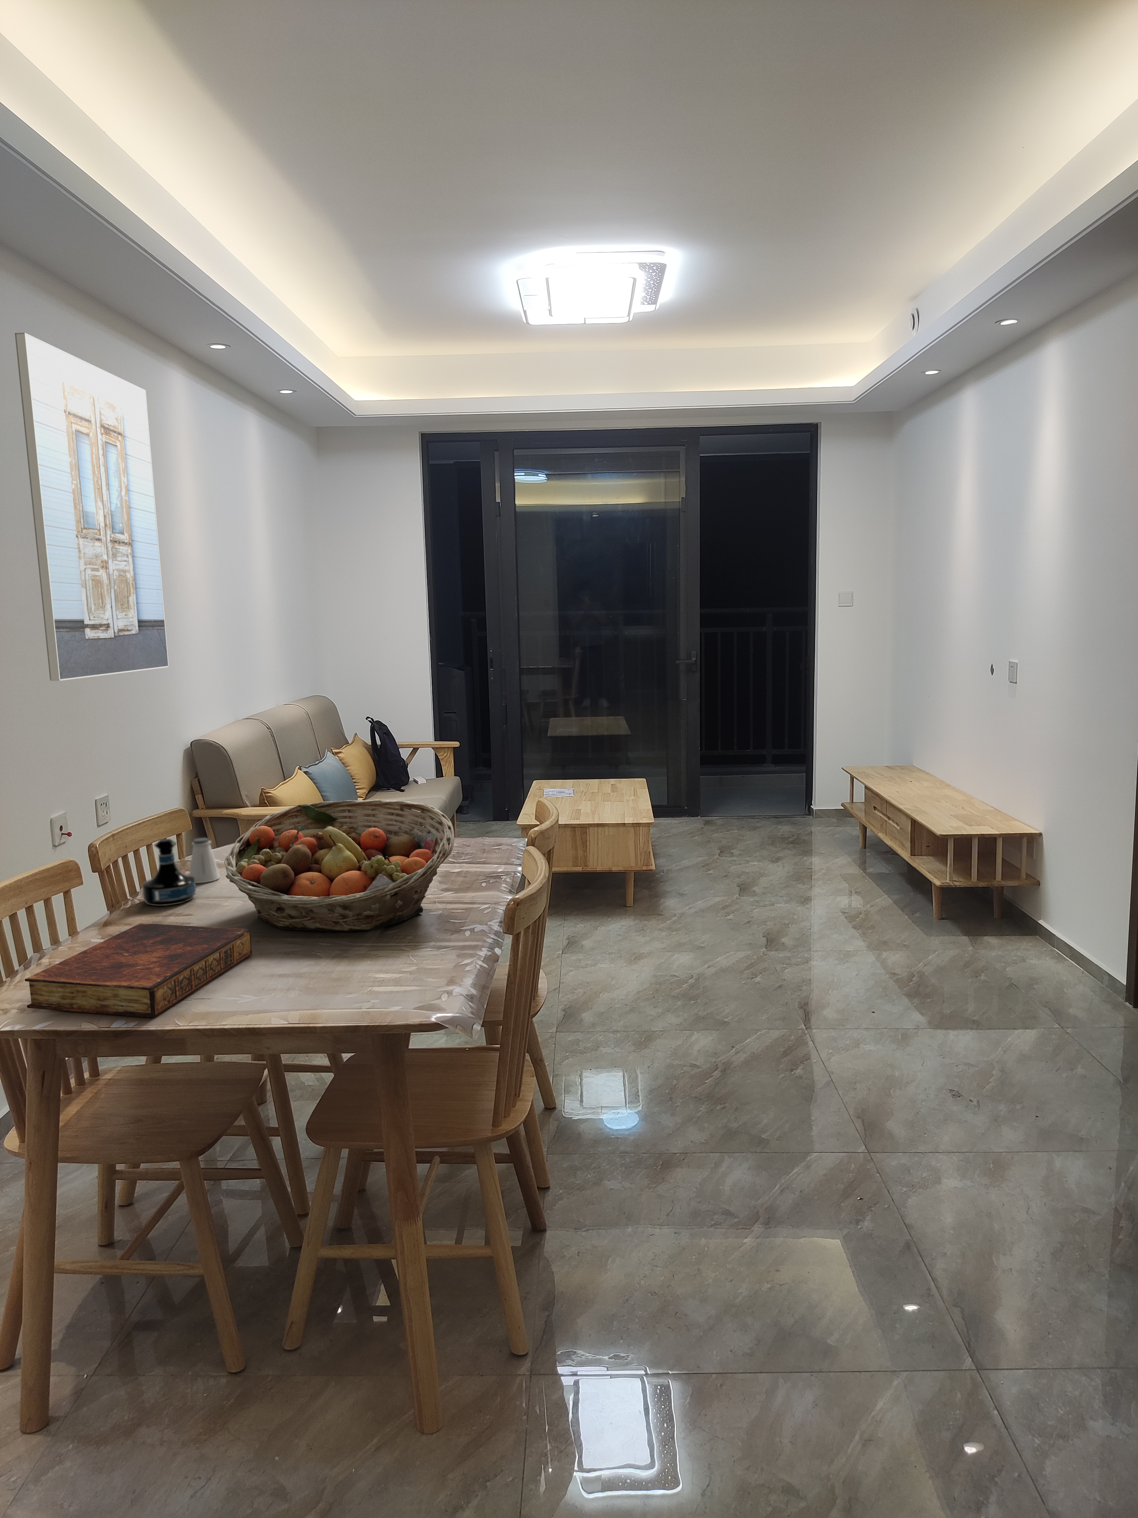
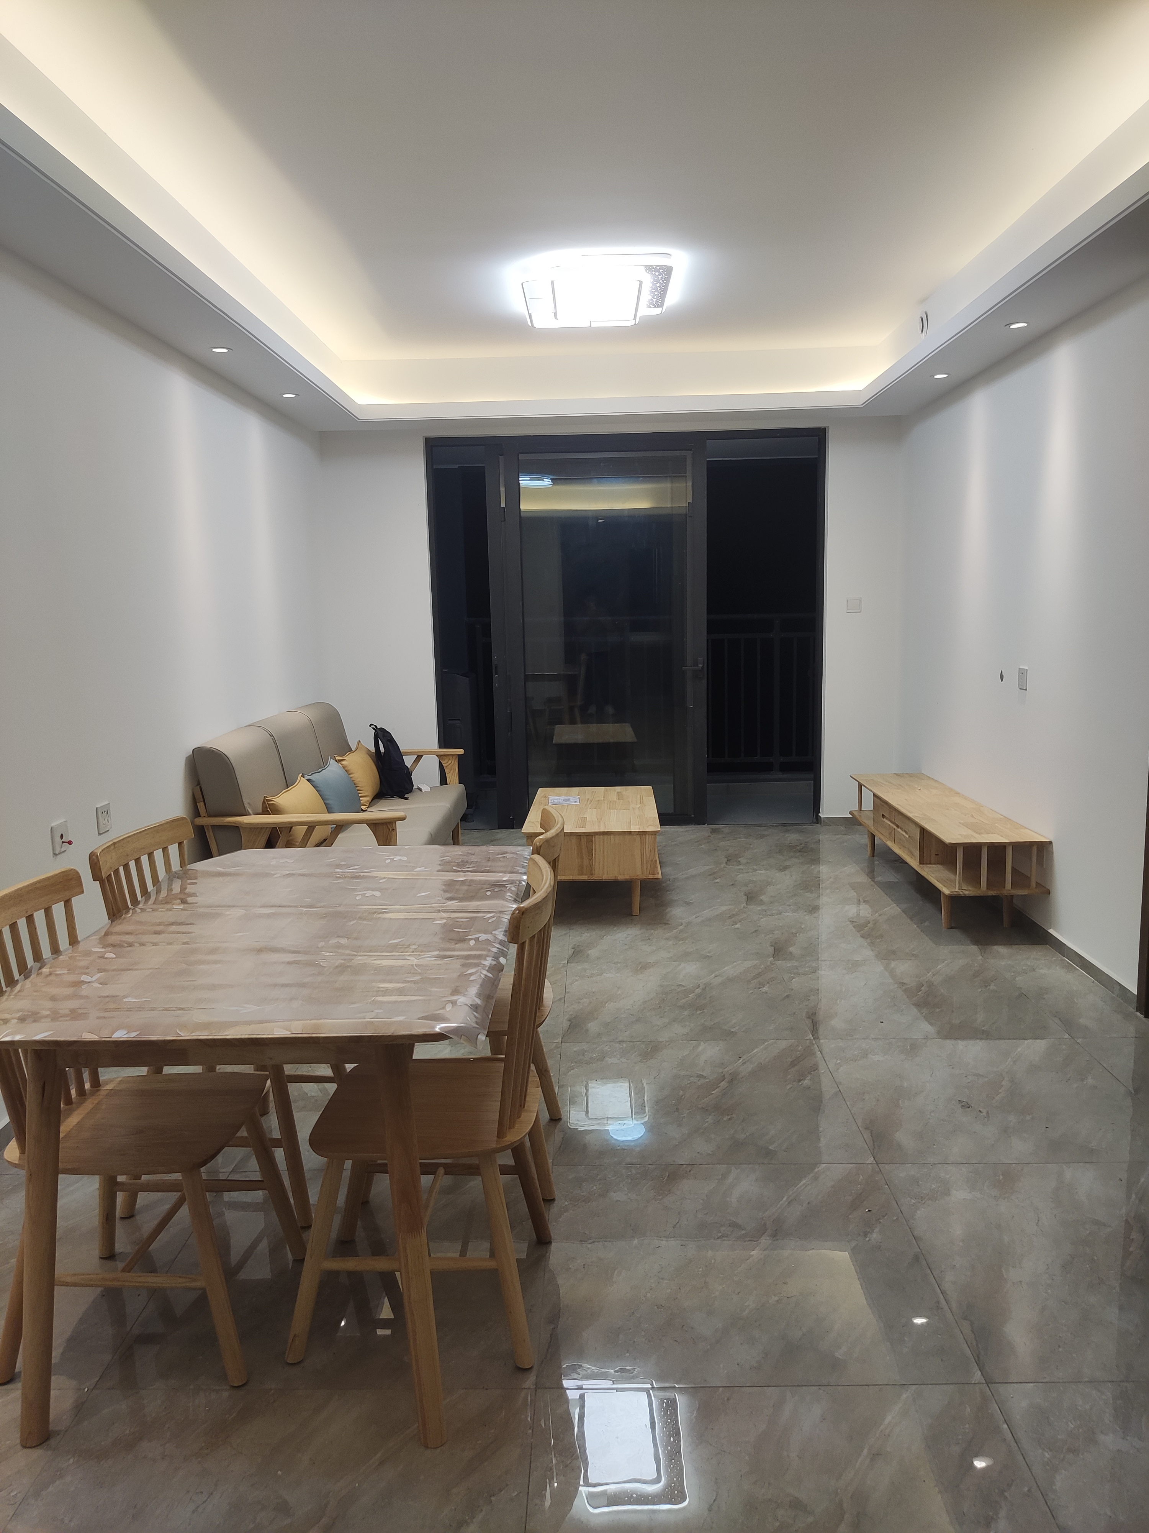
- tequila bottle (167, 870)
- book (146, 966)
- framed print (102, 522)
- saltshaker (202, 859)
- fruit basket (342, 863)
